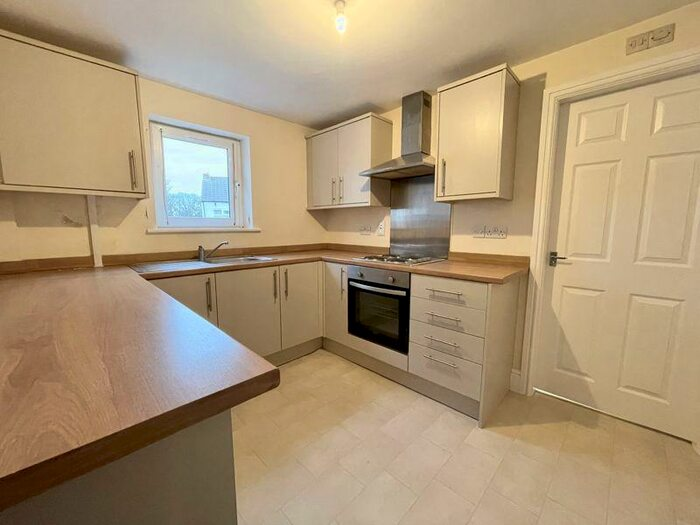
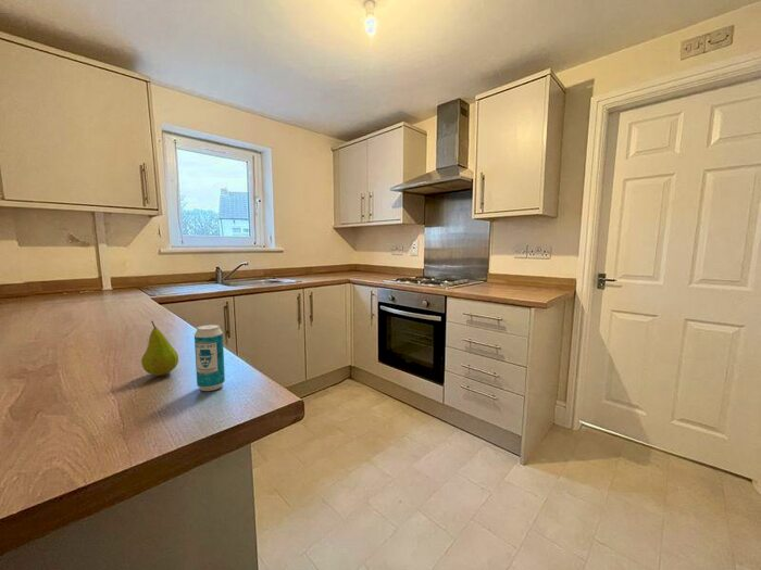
+ beverage can (210, 356)
+ fruit (159, 346)
